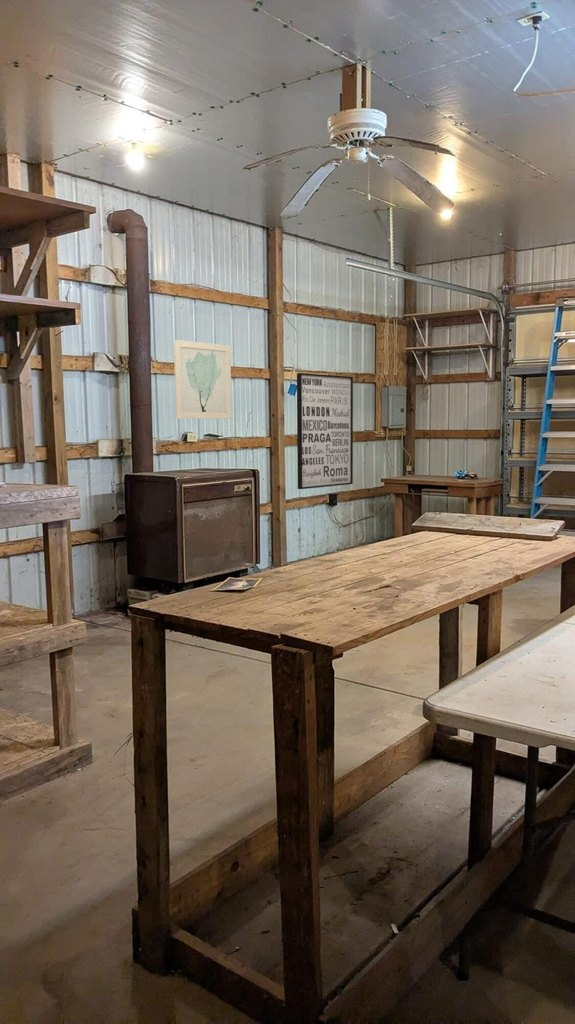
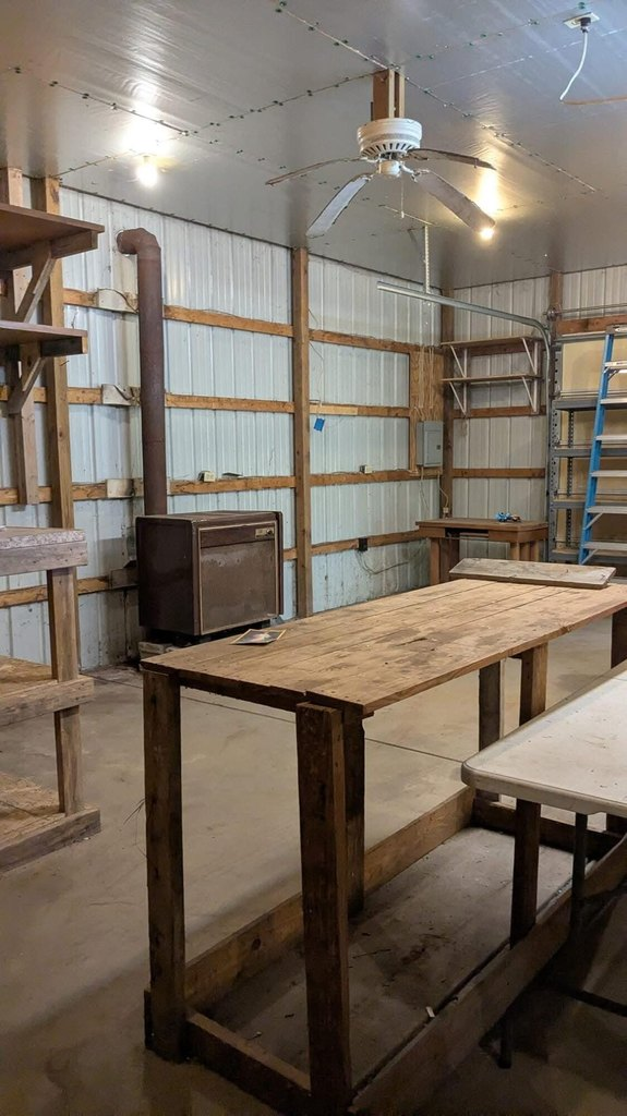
- wall art (326, 431)
- wall art (203, 381)
